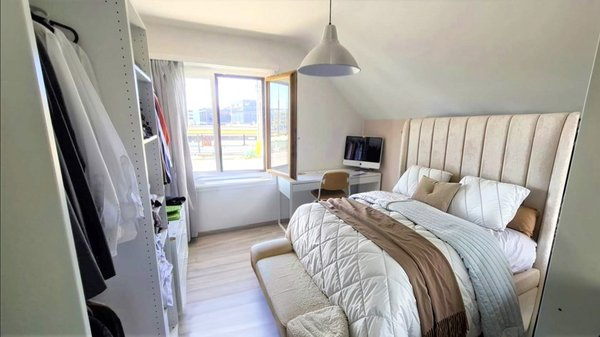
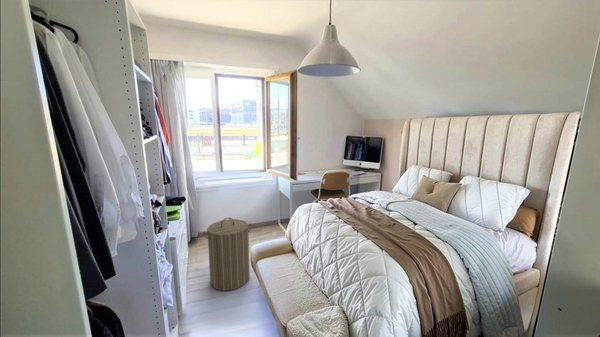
+ laundry hamper (229, 248)
